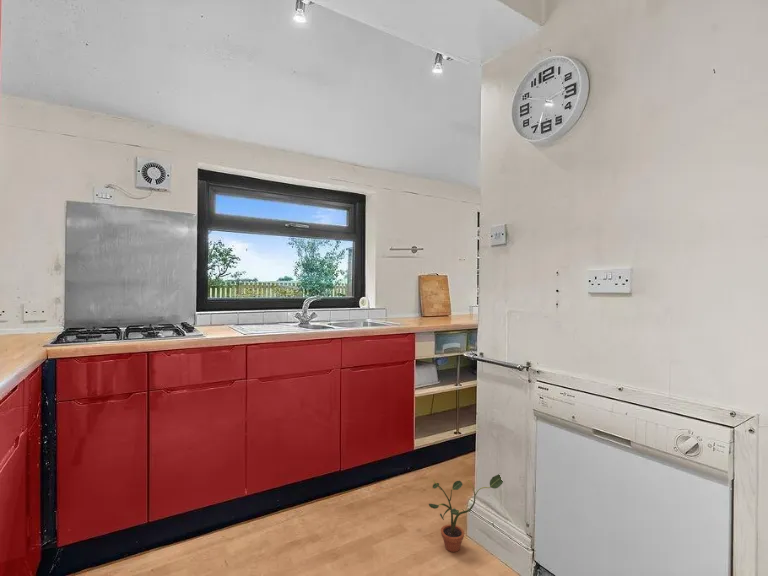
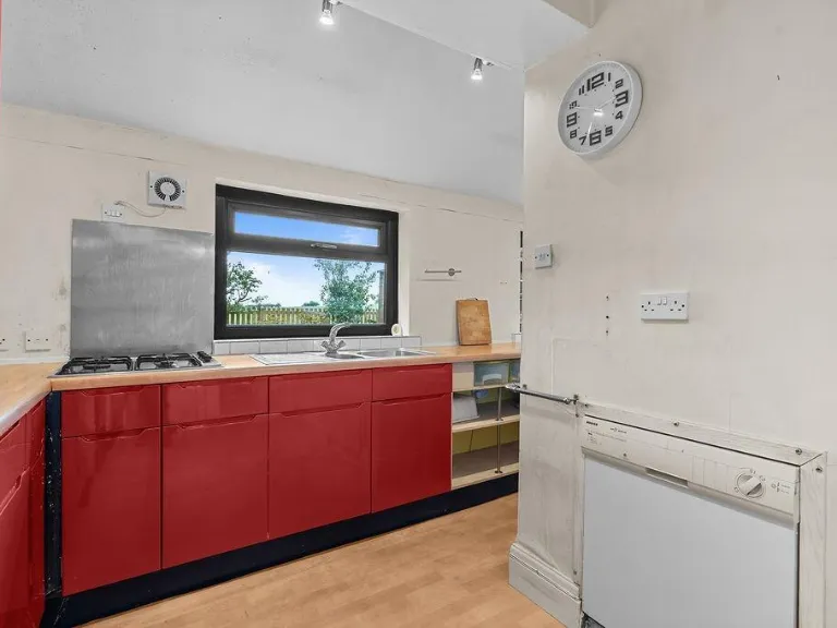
- potted plant (459, 510)
